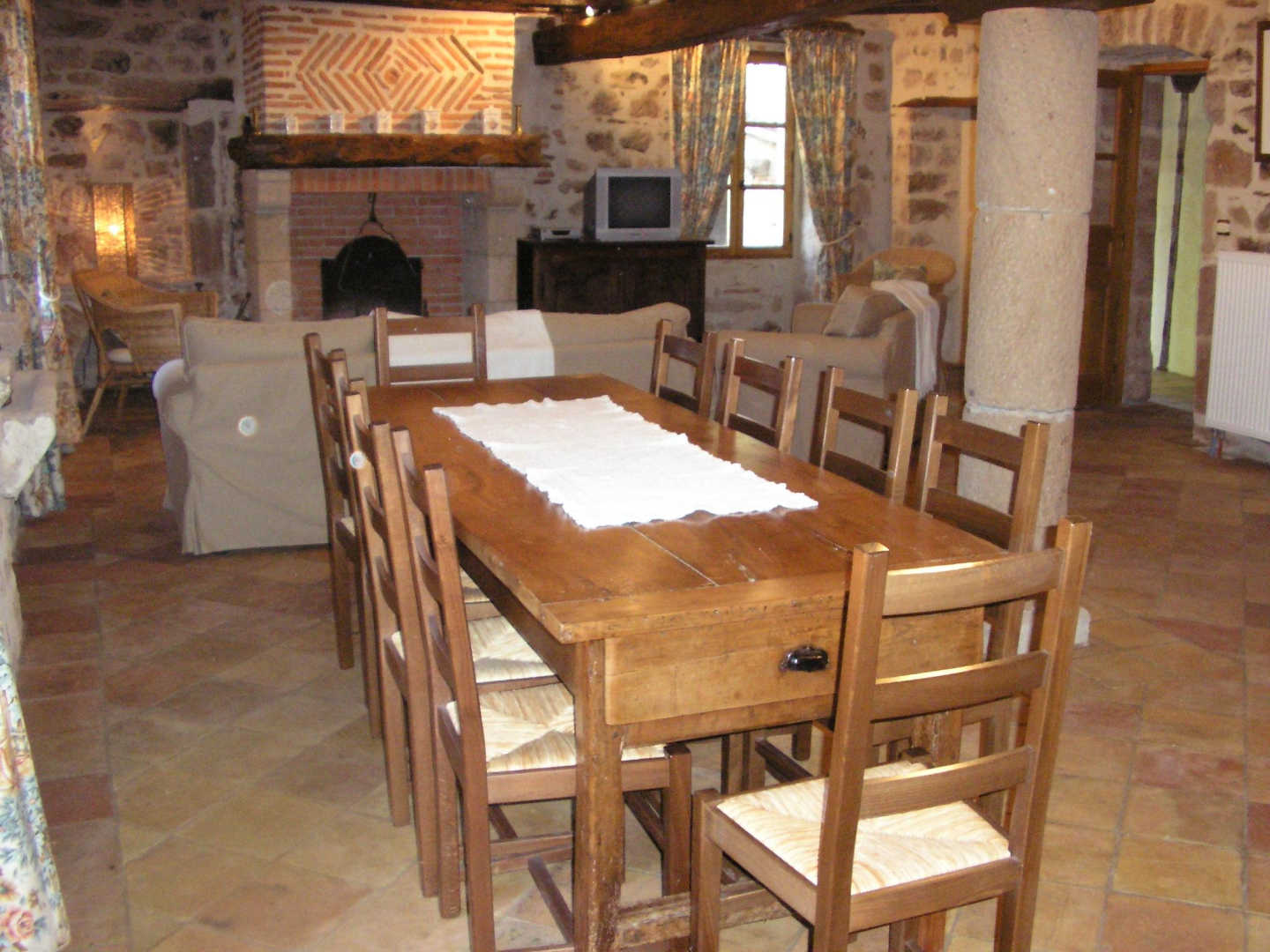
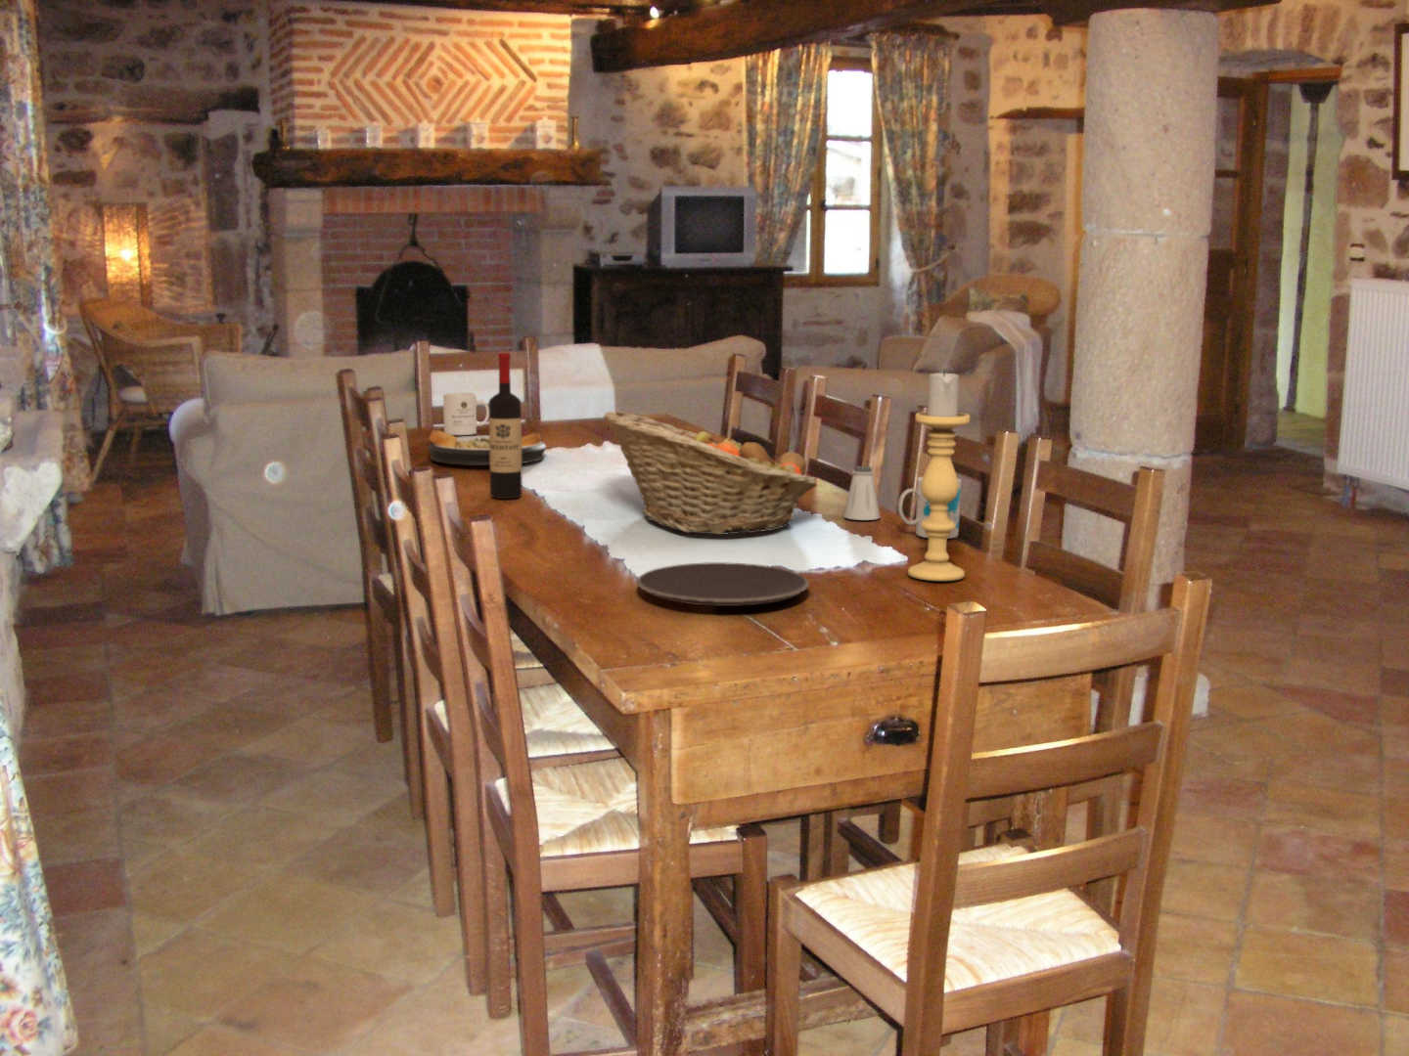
+ candle holder (940, 474)
+ saltshaker (862, 491)
+ fruit basket (708, 466)
+ mug (927, 507)
+ wine bottle (505, 425)
+ mug (466, 414)
+ plate (487, 445)
+ plate (722, 586)
